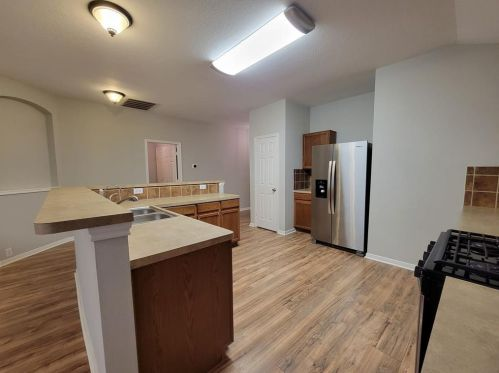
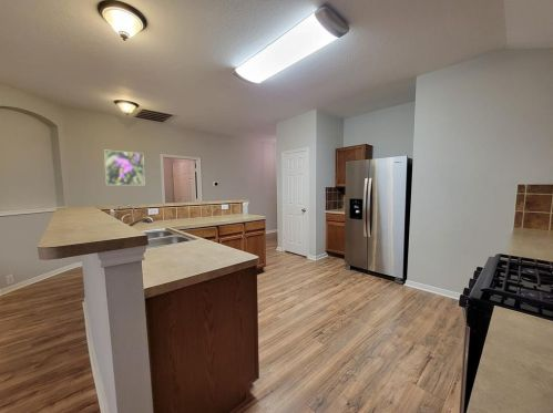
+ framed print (125, 168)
